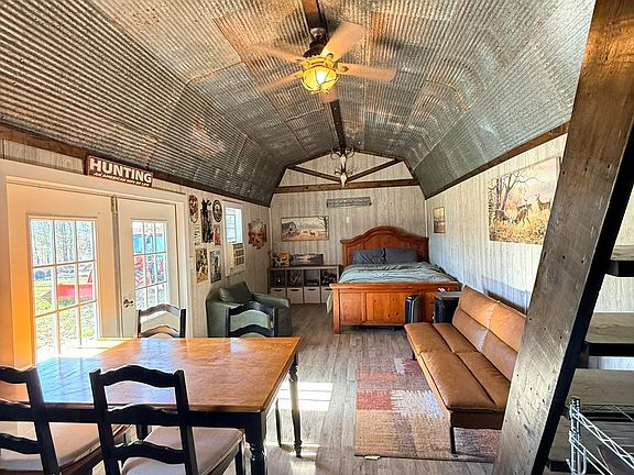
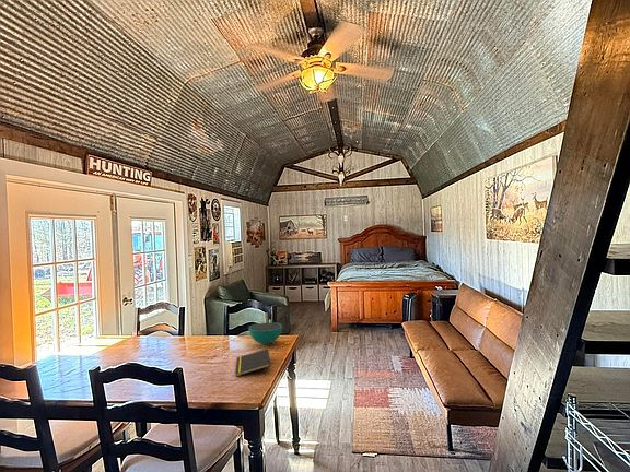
+ notepad (253, 362)
+ bowl (266, 334)
